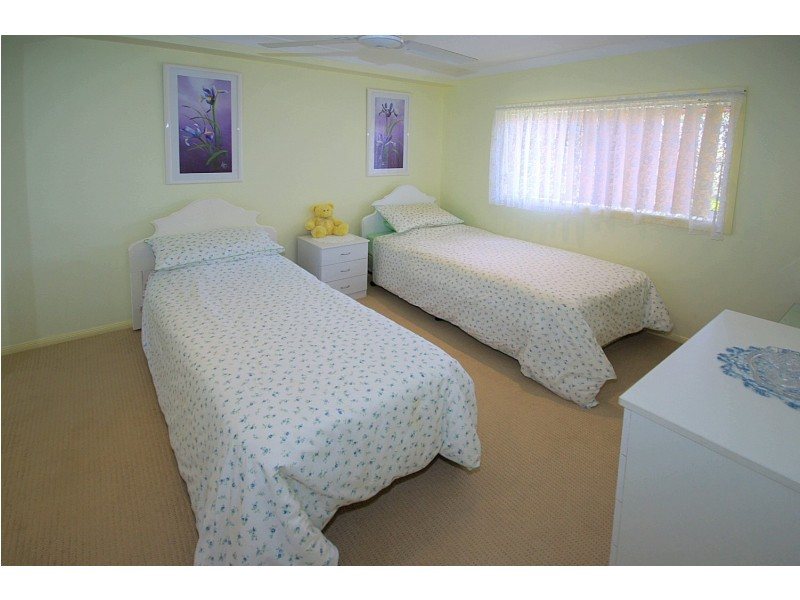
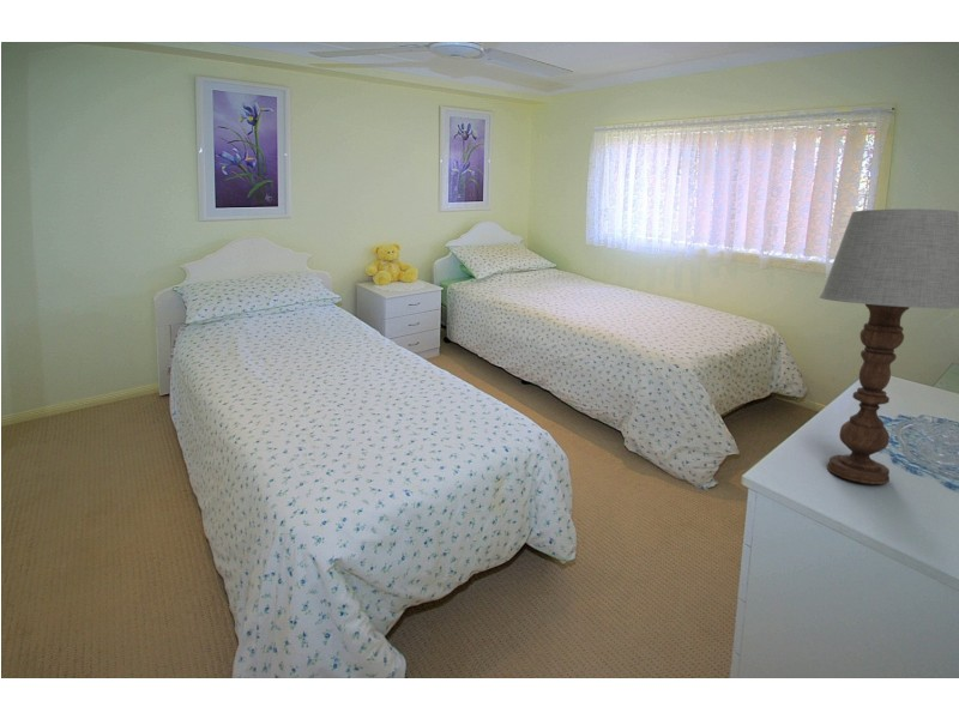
+ table lamp (879, 348)
